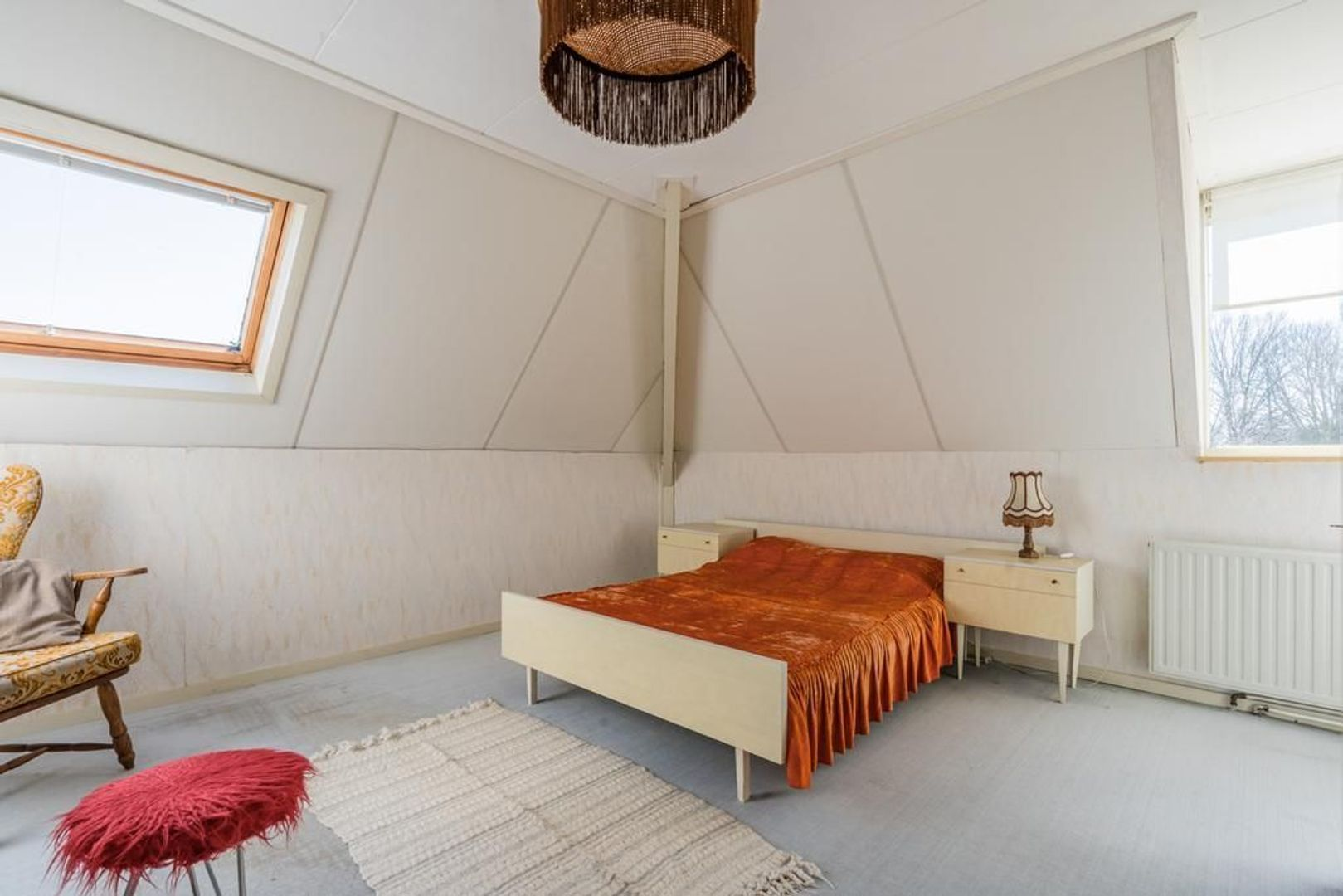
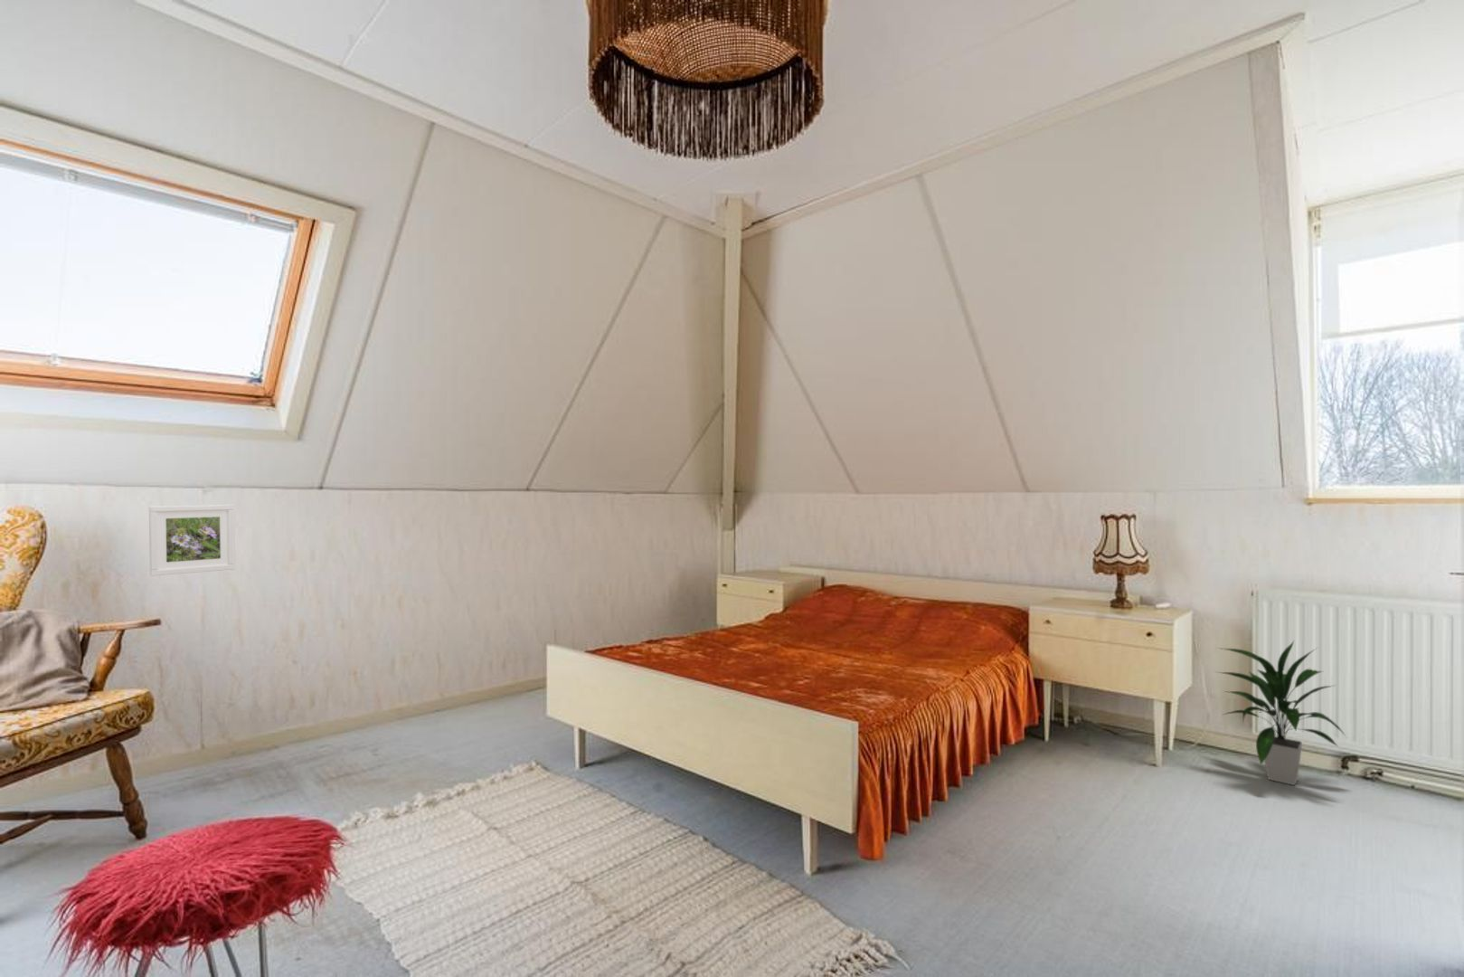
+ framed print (194, 539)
+ indoor plant (1275, 709)
